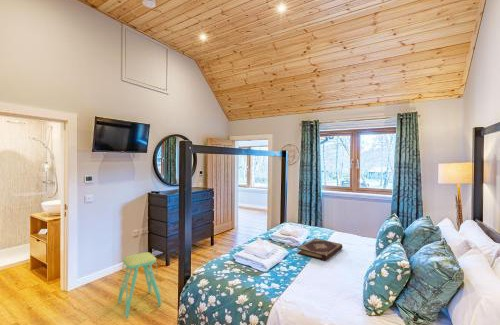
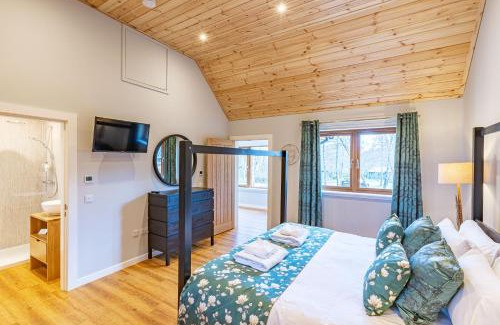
- stool (135, 280)
- book (320, 248)
